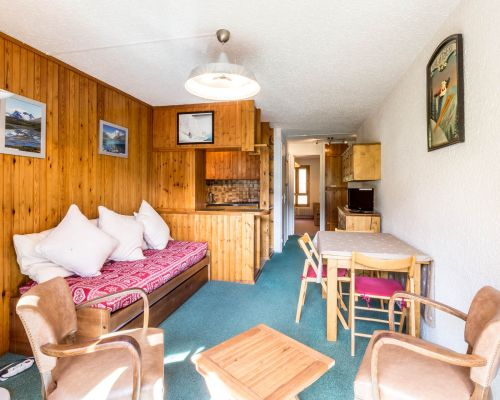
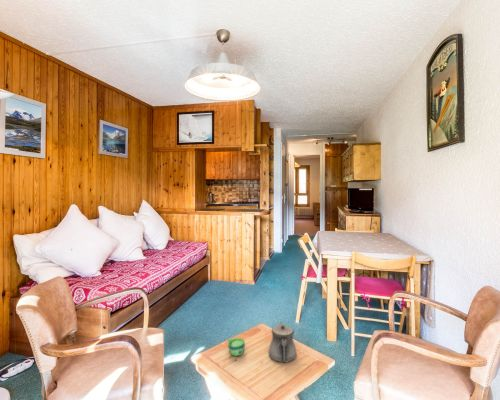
+ teapot (282, 340)
+ cup (234, 346)
